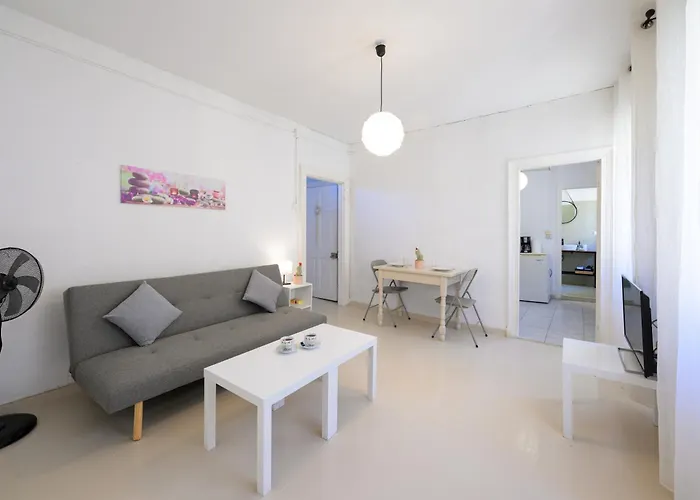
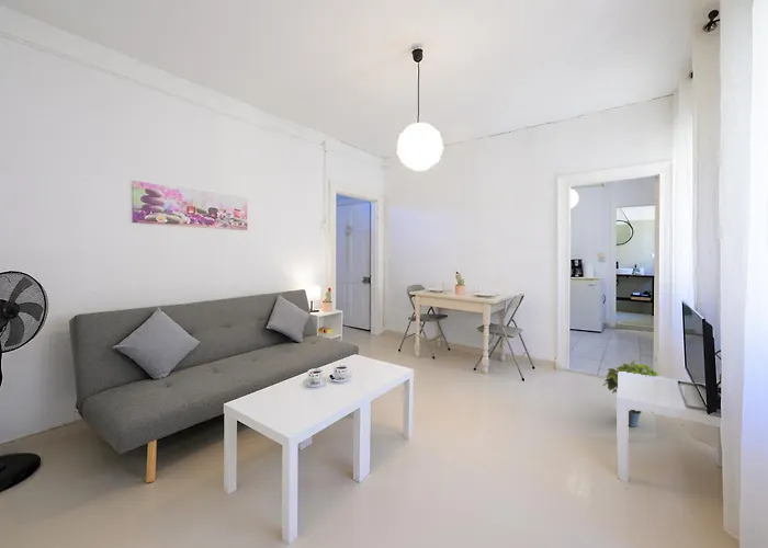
+ potted plant (617, 388)
